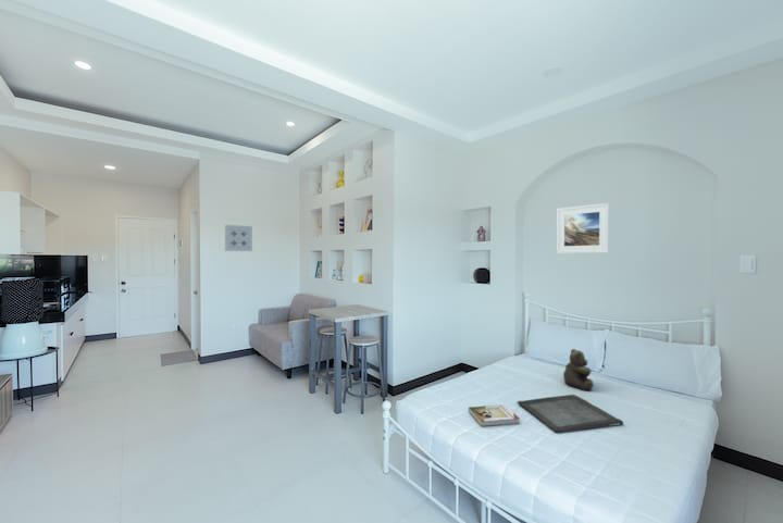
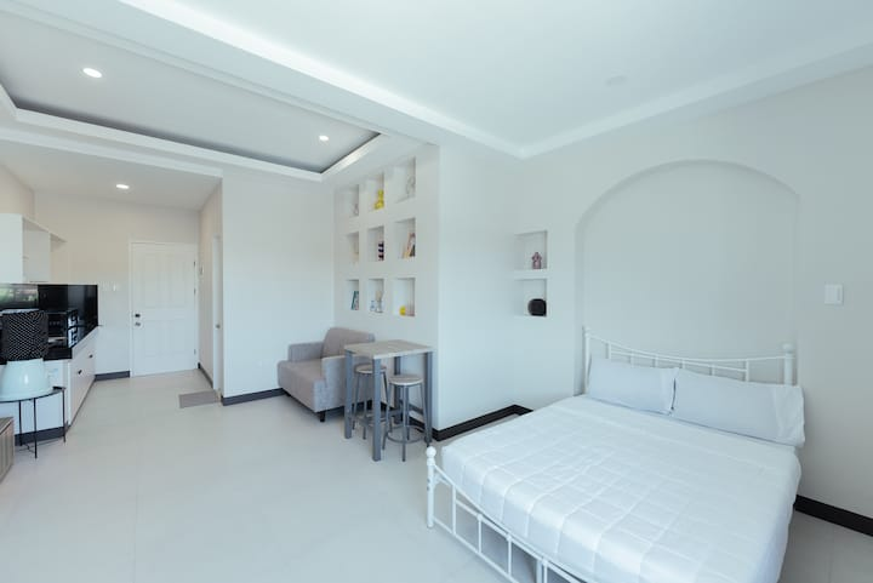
- serving tray (566, 411)
- book (493, 414)
- teddy bear (577, 366)
- wall art (238, 238)
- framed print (581, 229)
